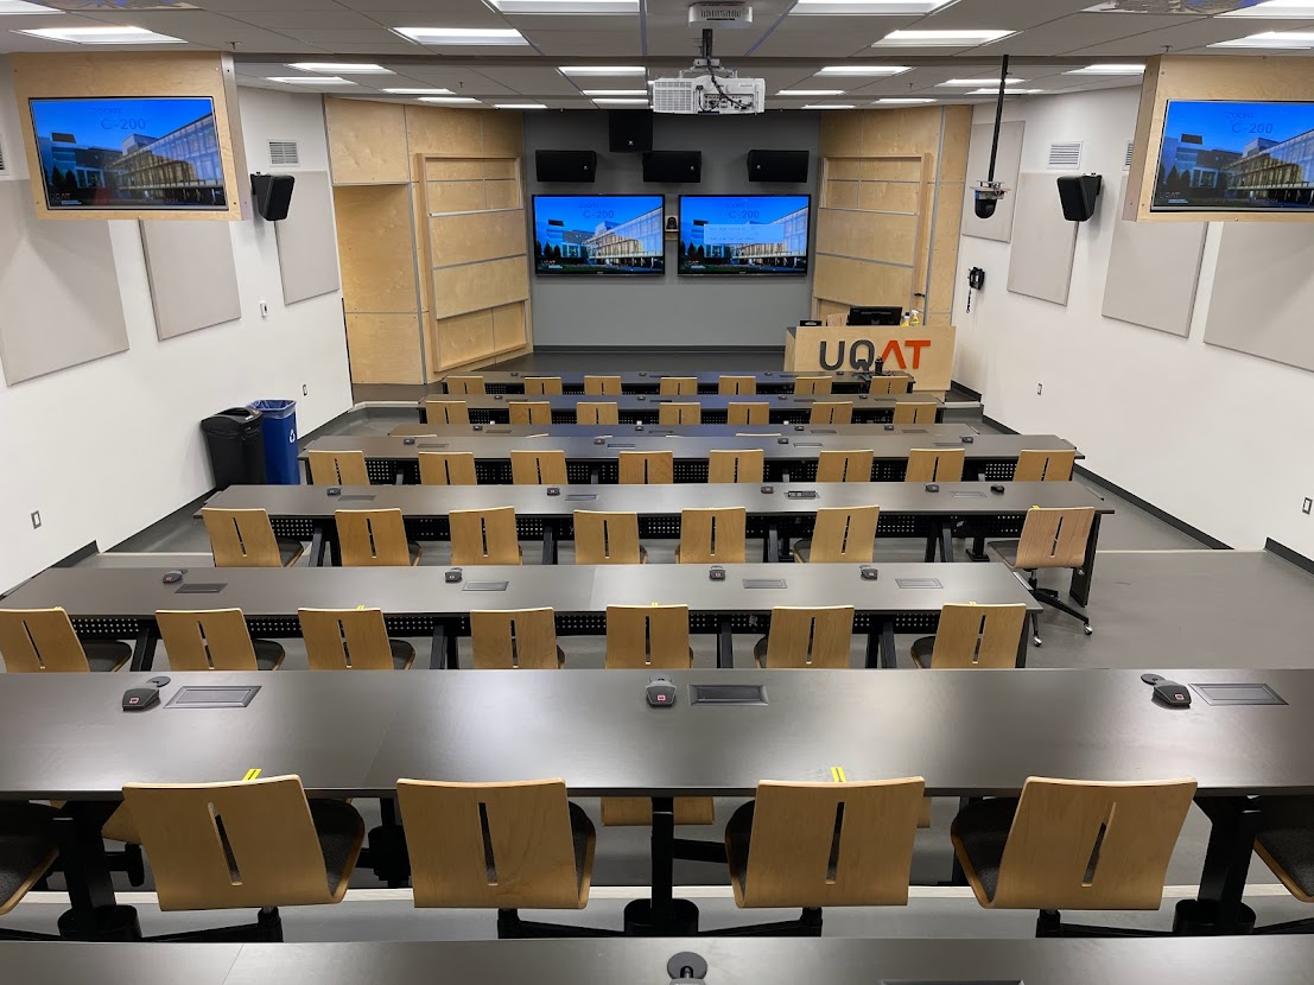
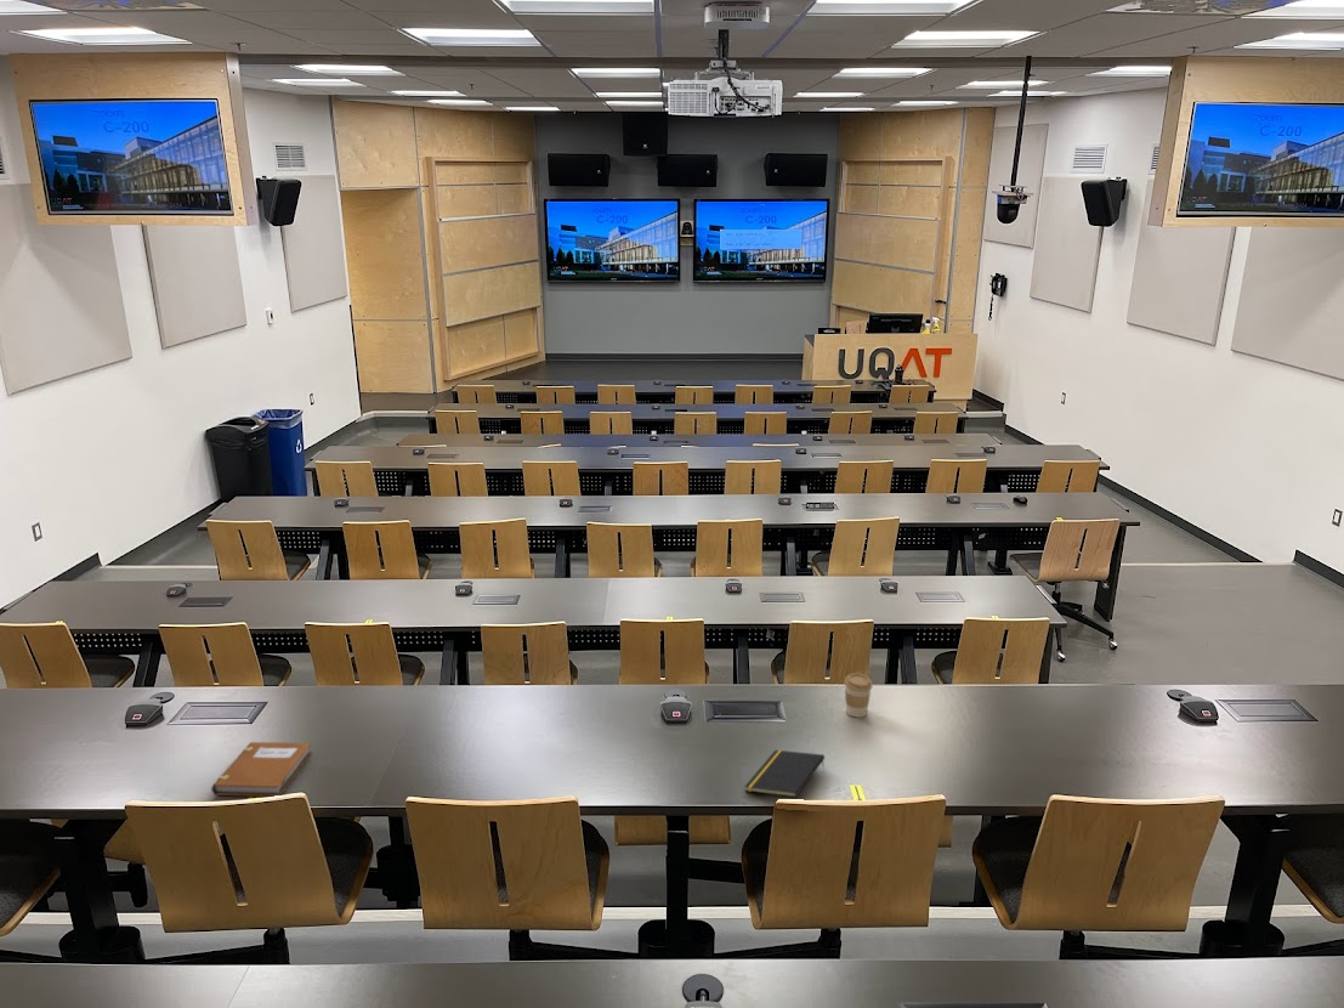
+ notebook (263, 766)
+ coffee cup (857, 695)
+ notepad (784, 772)
